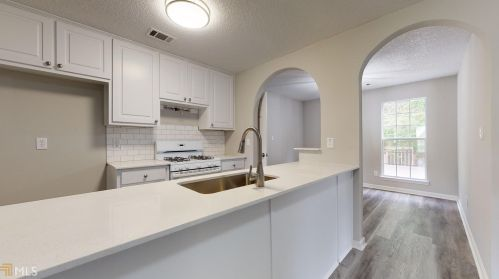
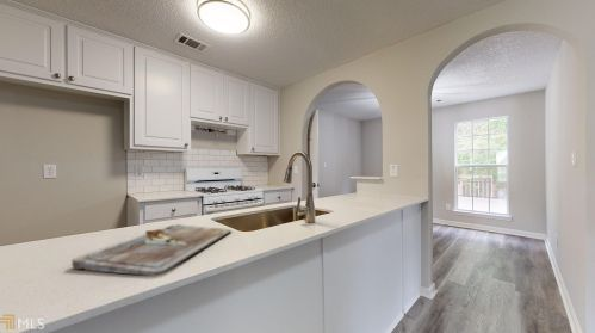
+ cutting board (168, 236)
